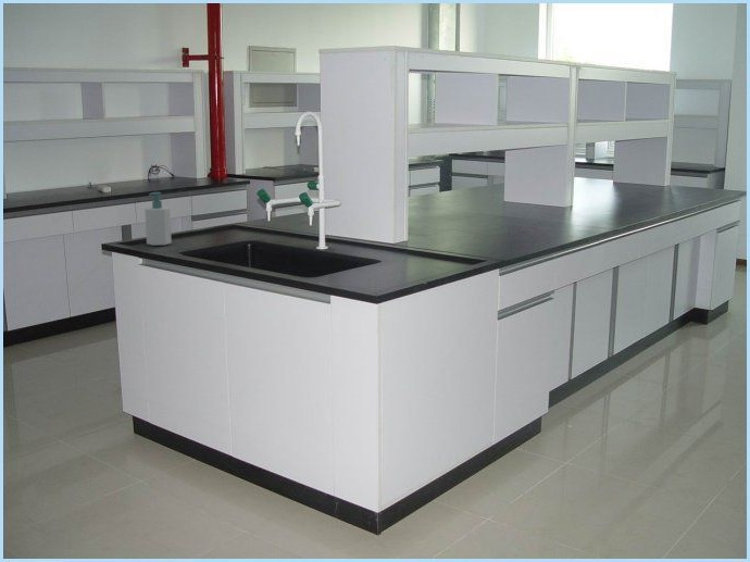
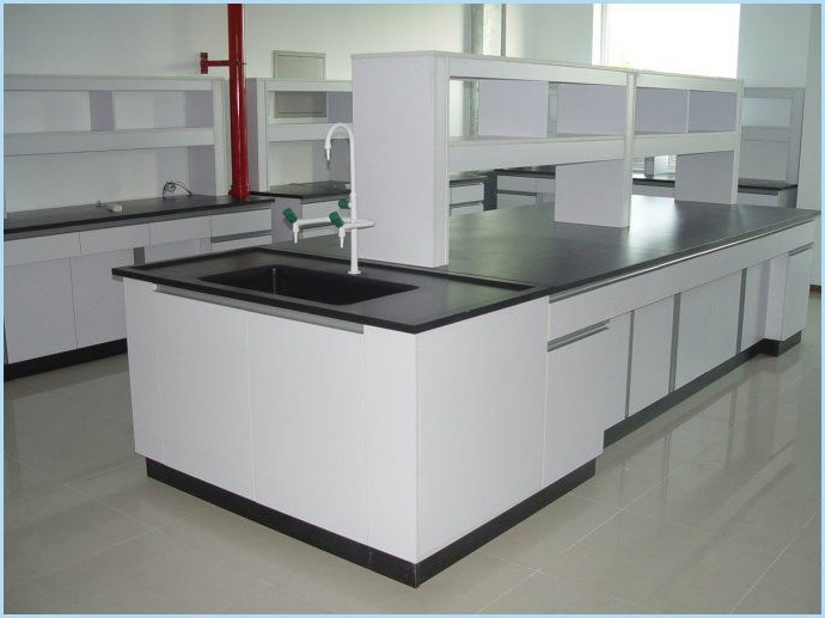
- soap bottle (158, 217)
